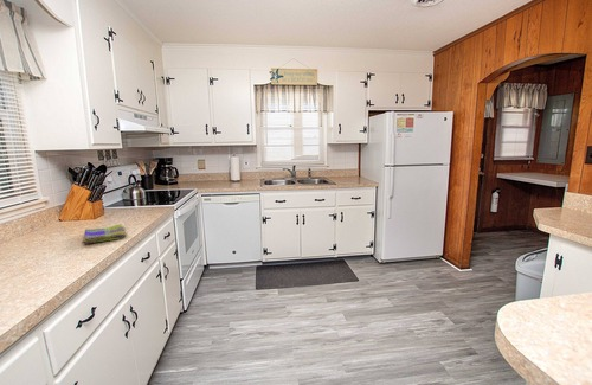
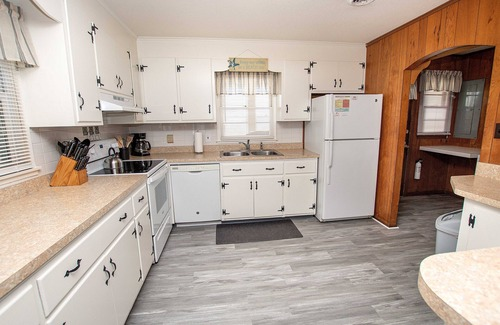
- dish towel (104, 232)
